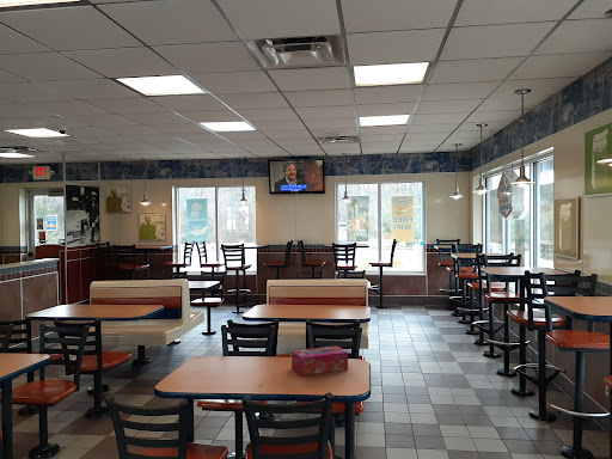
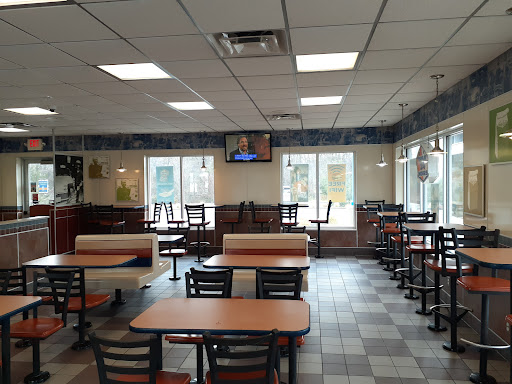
- tissue box (319, 360)
